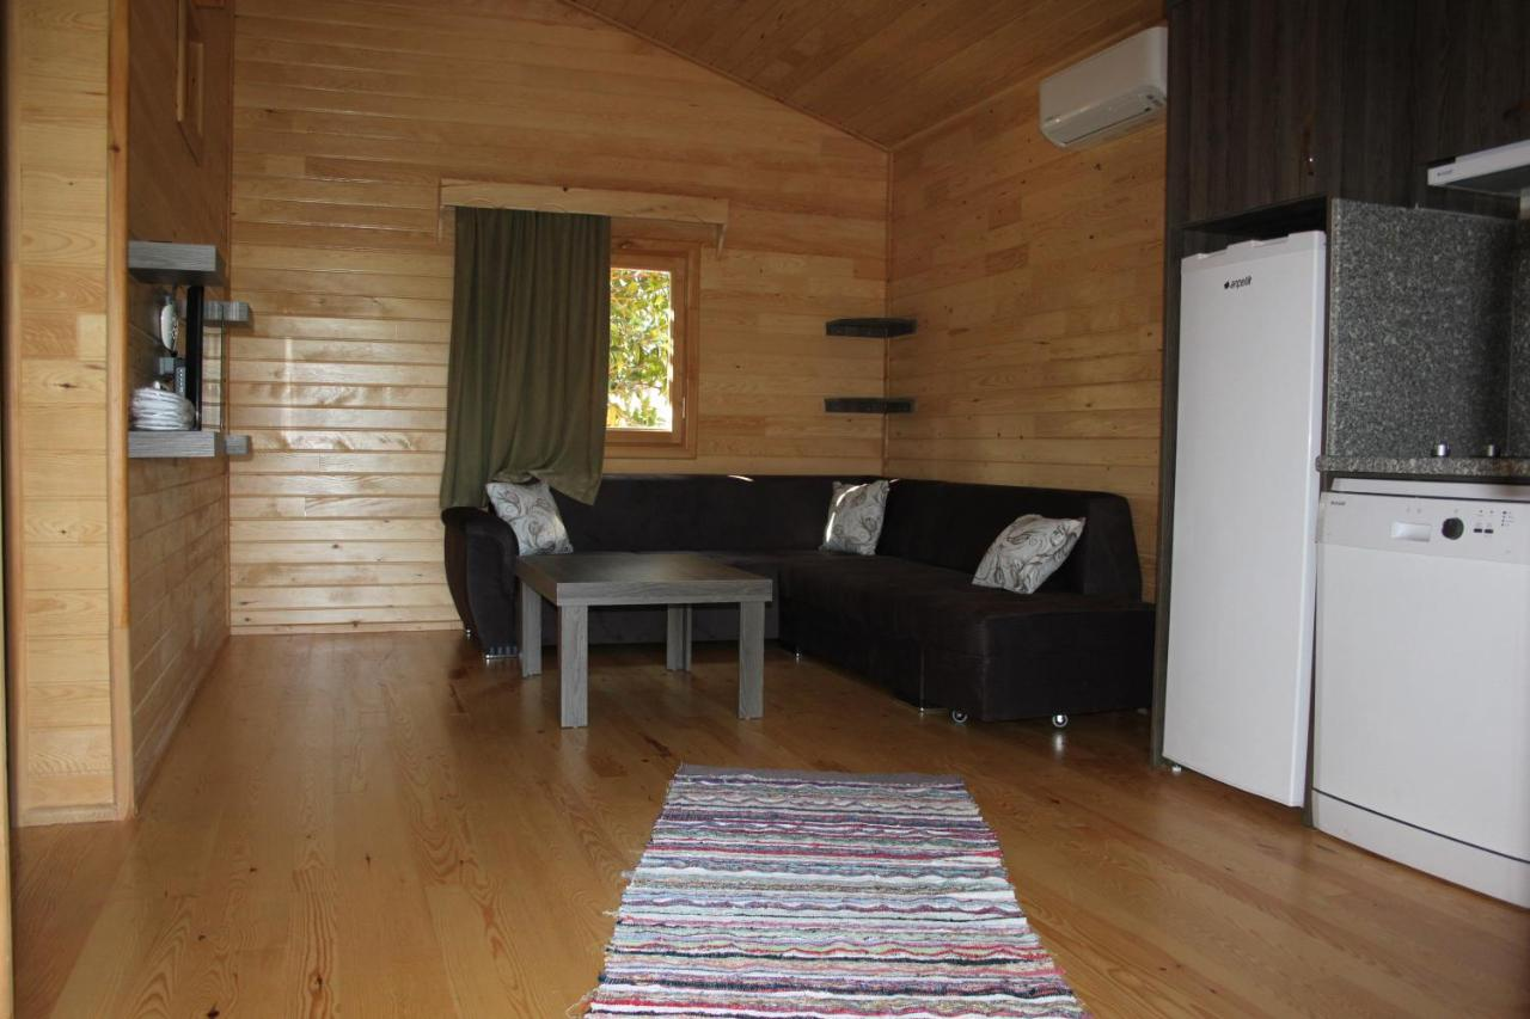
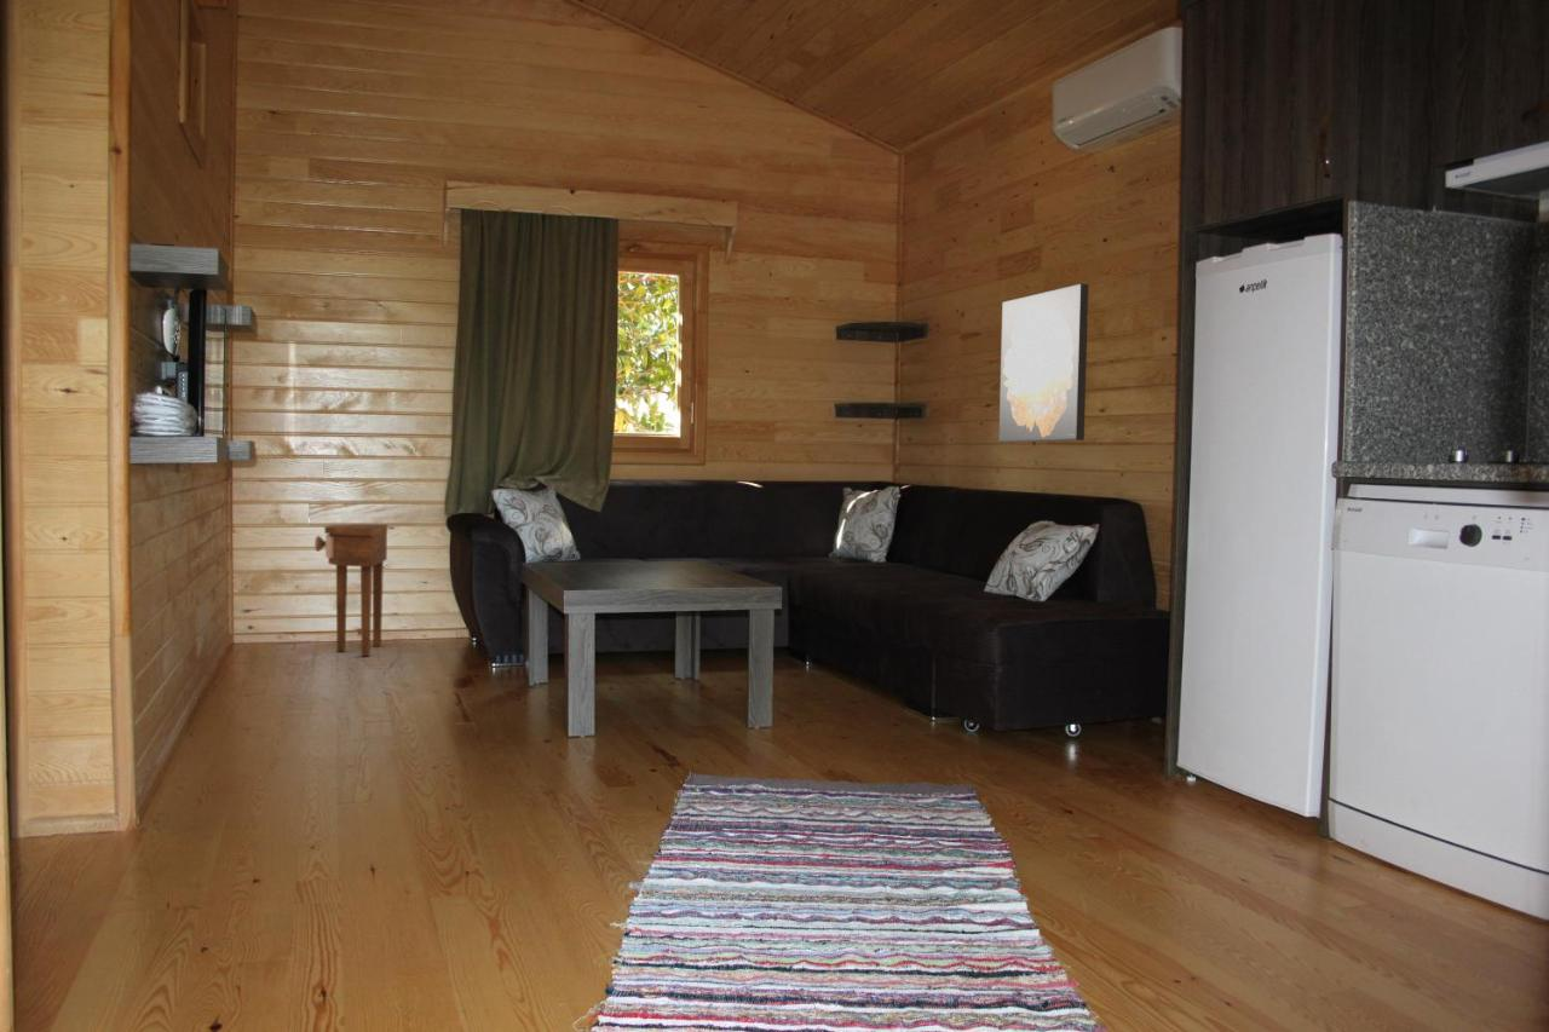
+ wall art (1041, 367)
+ side table (364, 588)
